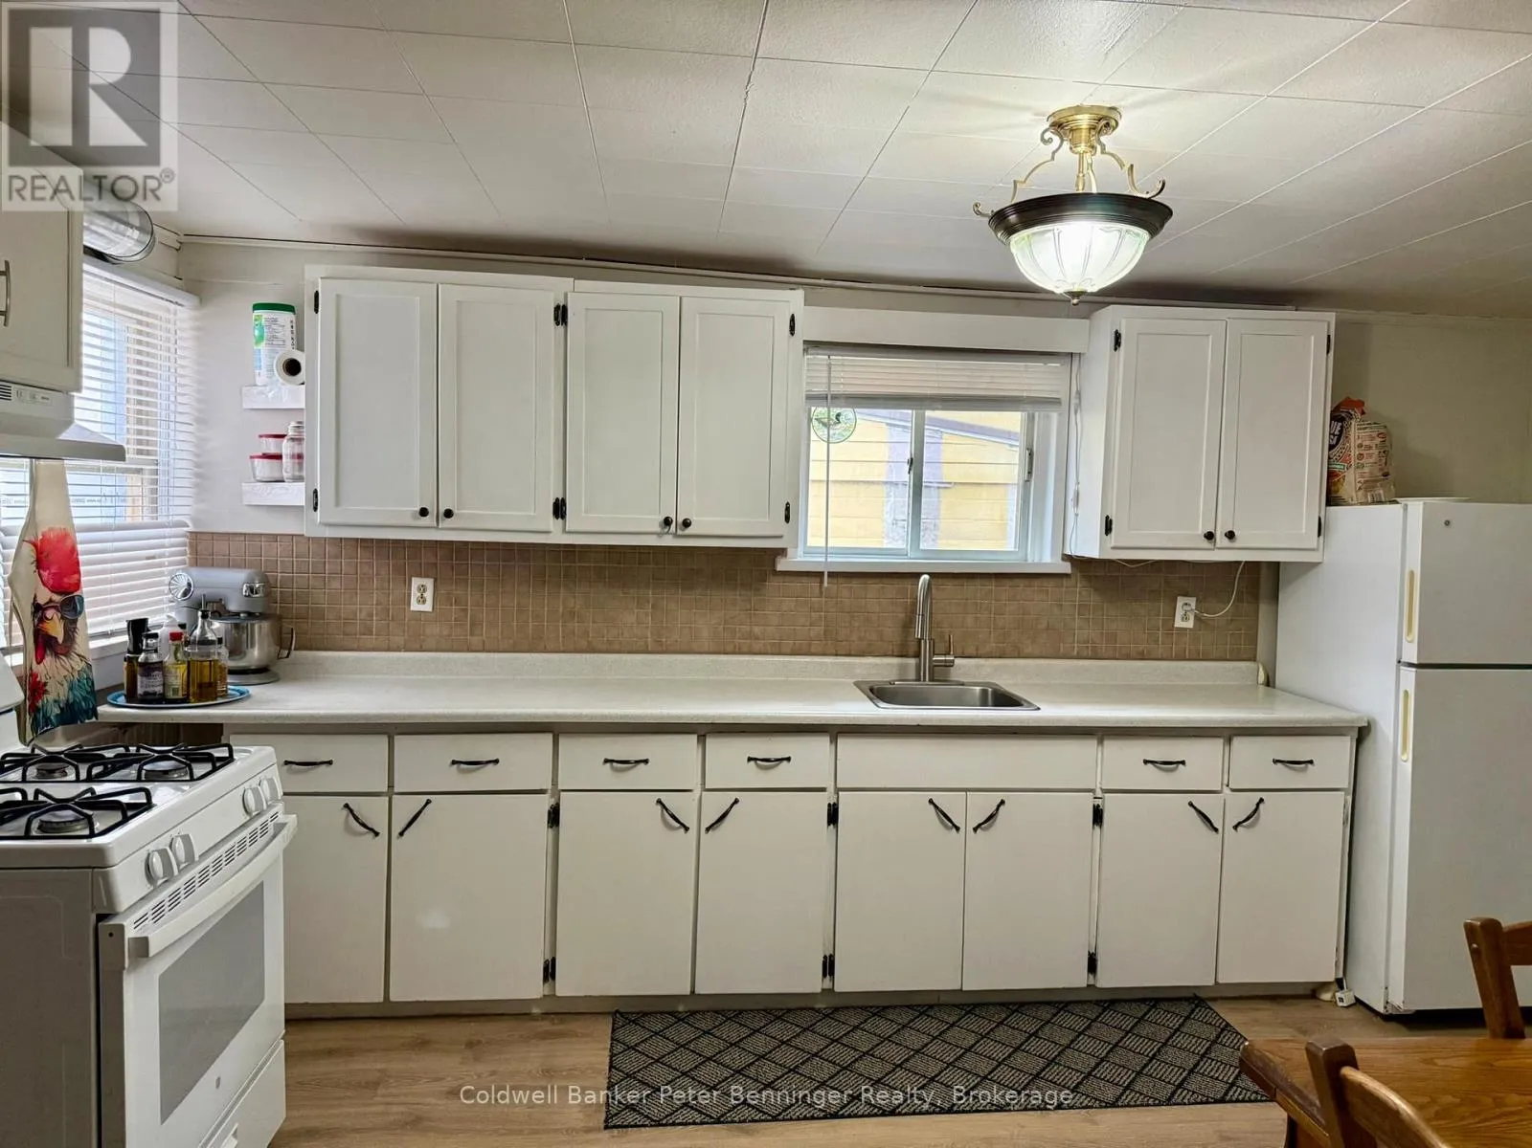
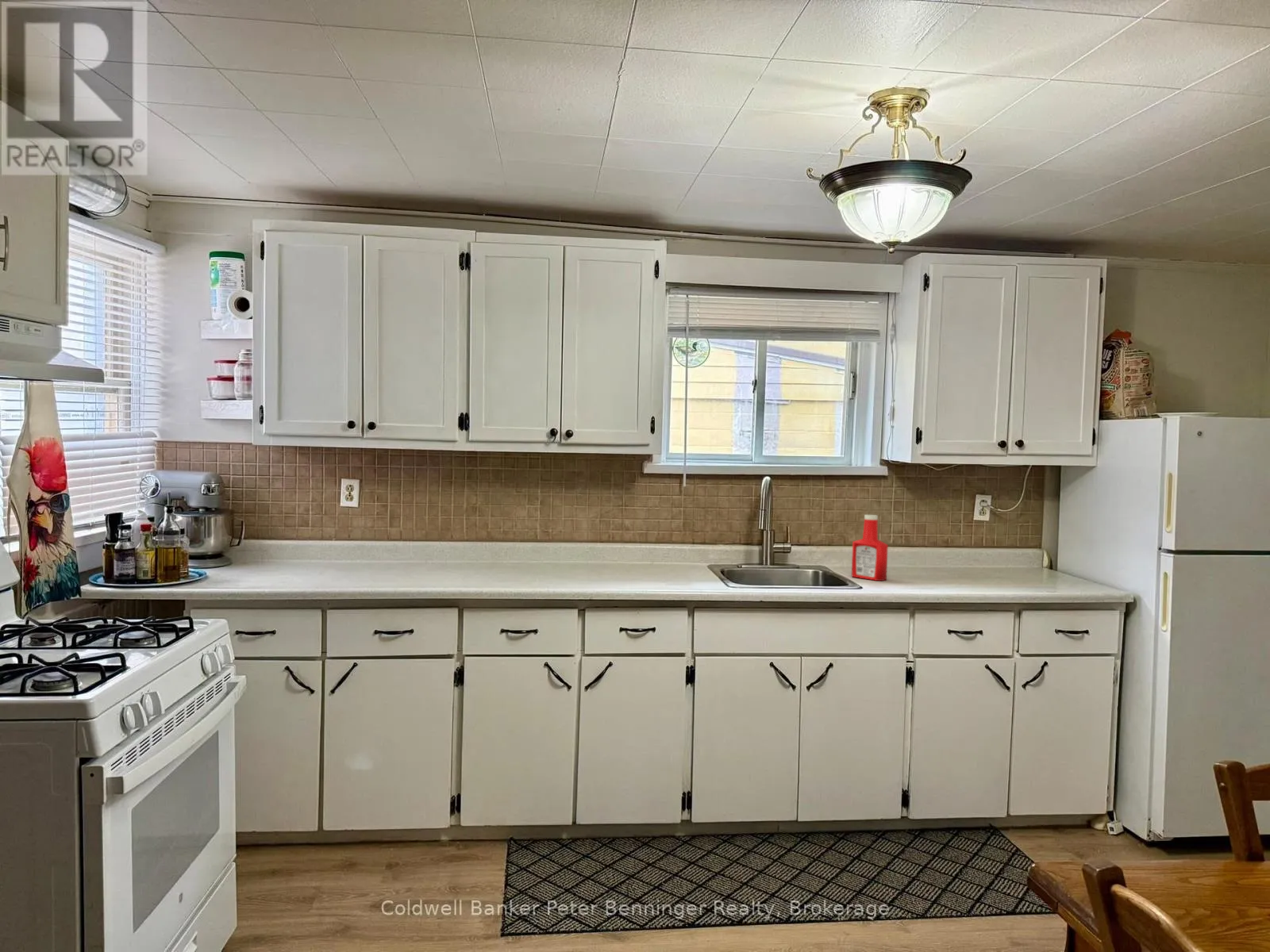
+ soap bottle (869, 547)
